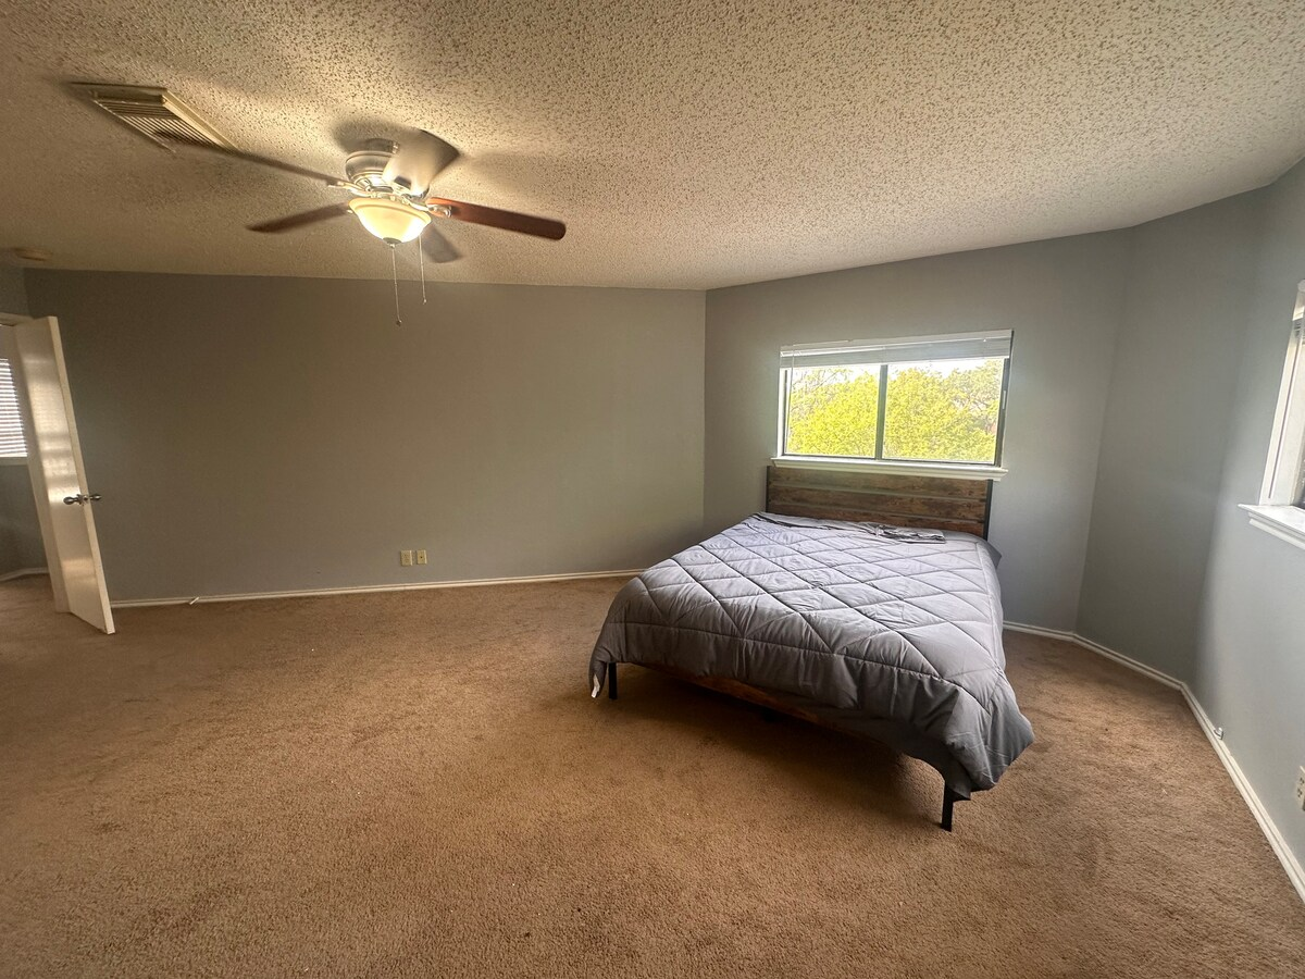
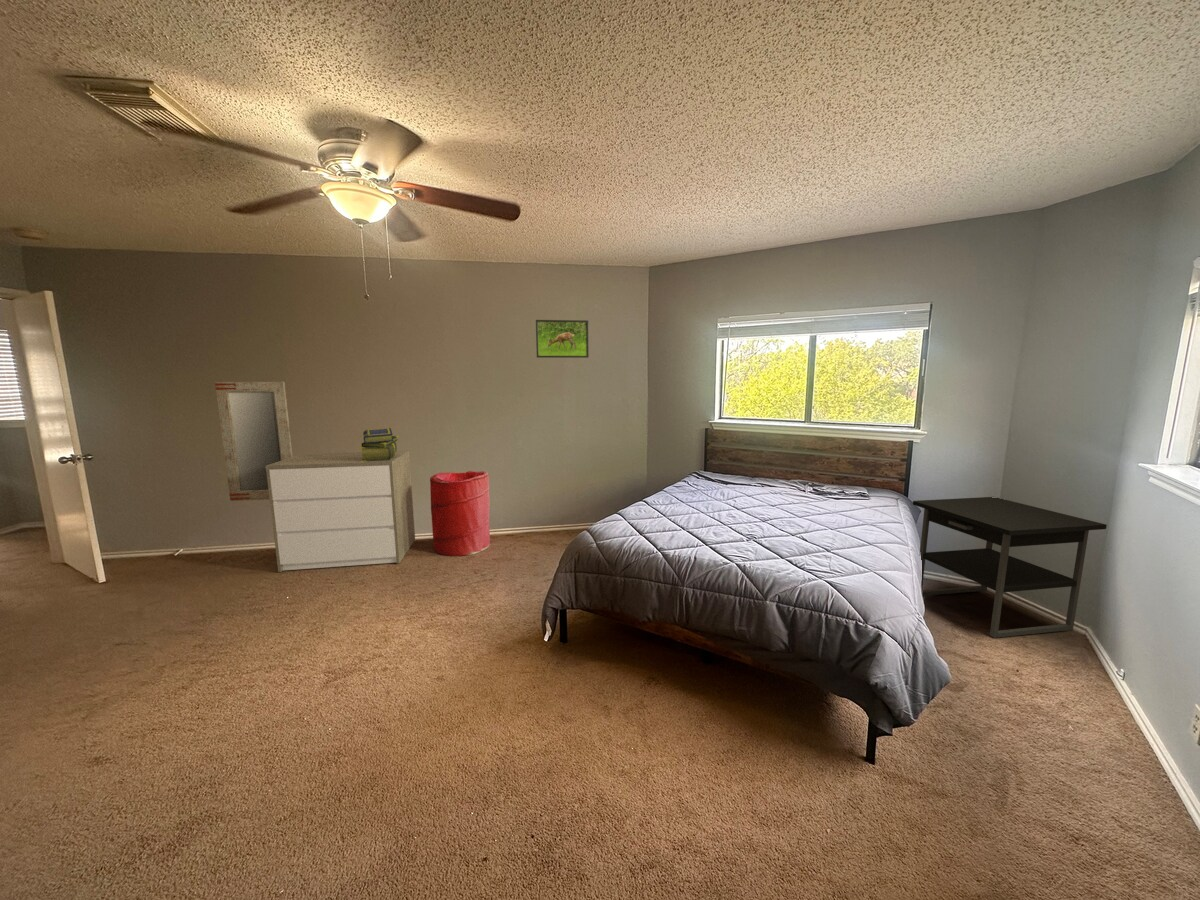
+ laundry hamper (461, 509)
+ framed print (562, 339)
+ nightstand (994, 562)
+ dresser (348, 506)
+ home mirror (257, 441)
+ stack of books (379, 443)
